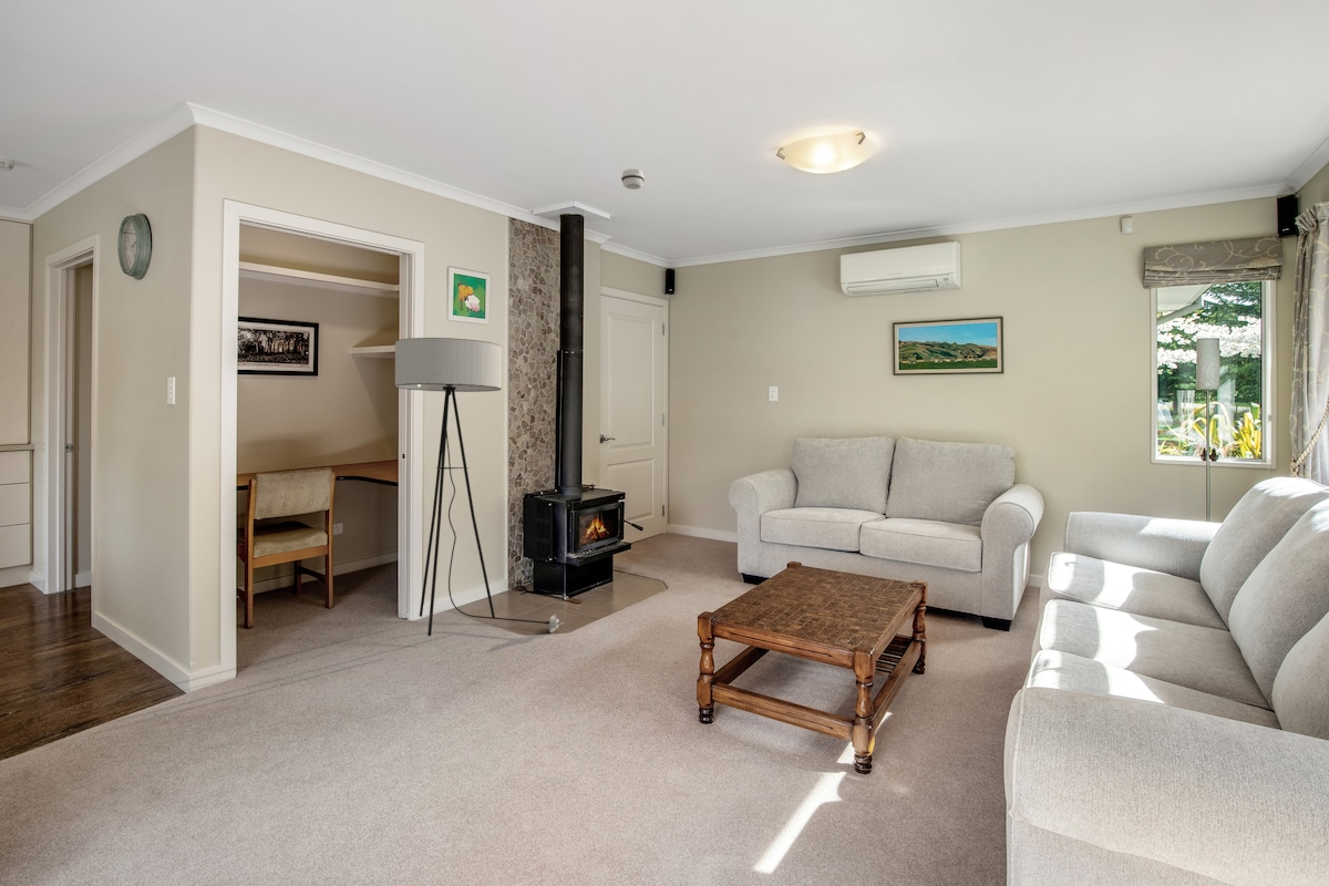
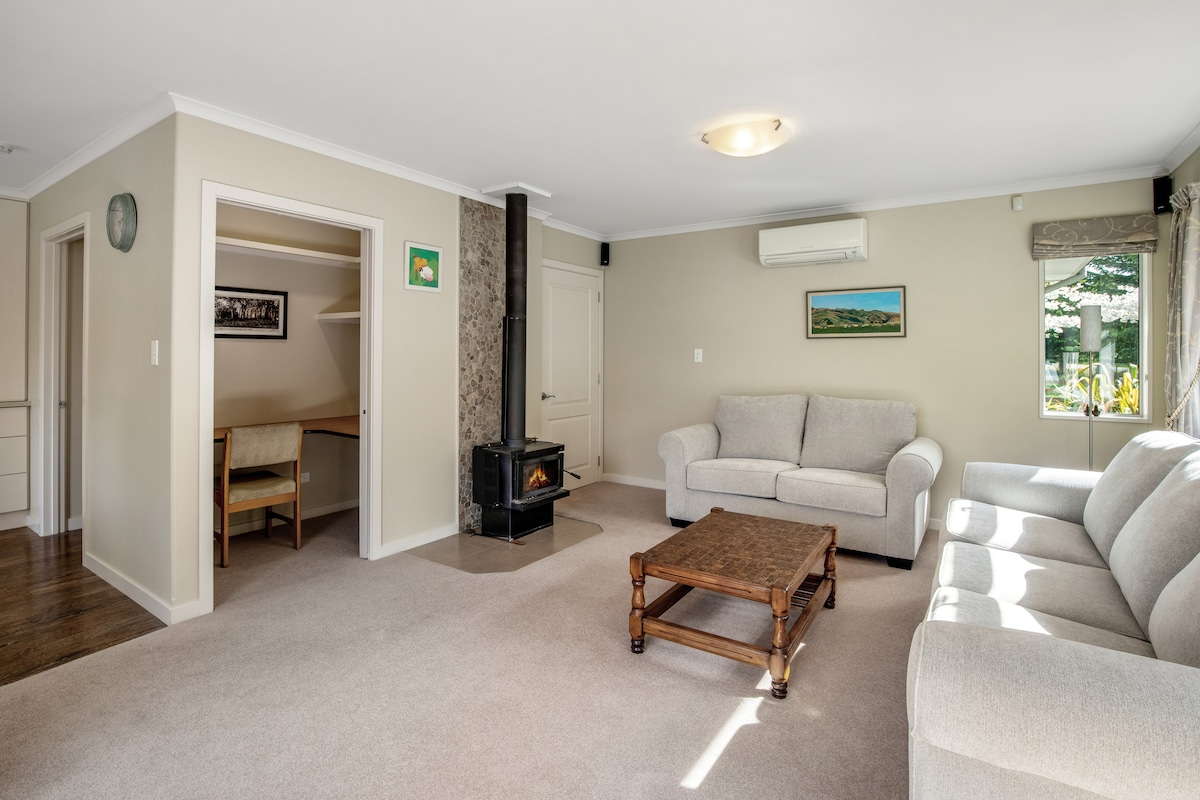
- smoke detector (632, 179)
- floor lamp (470, 488)
